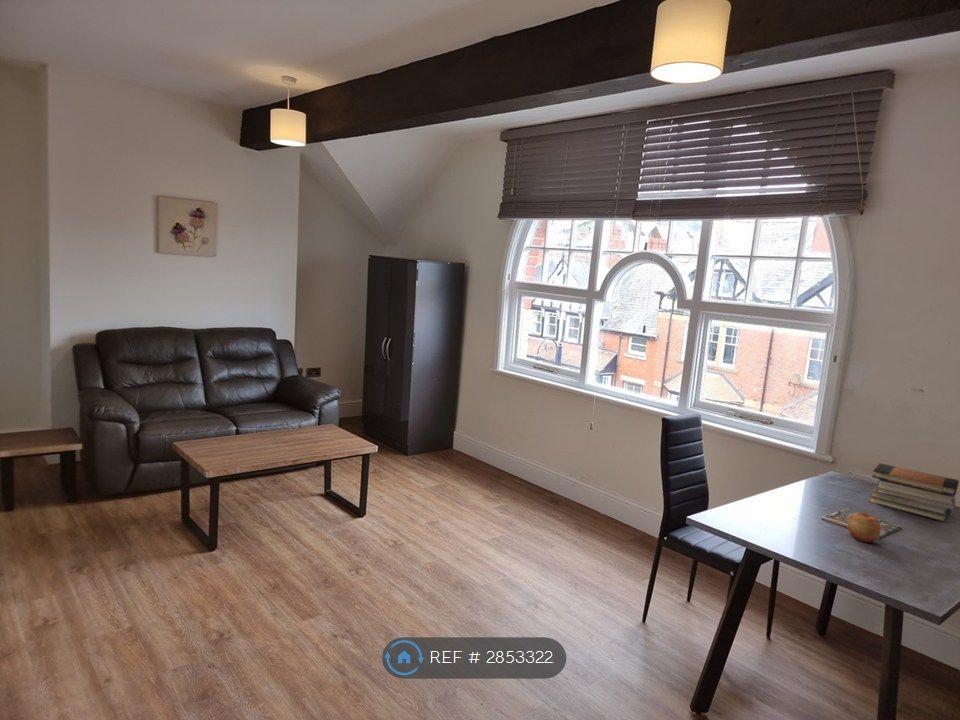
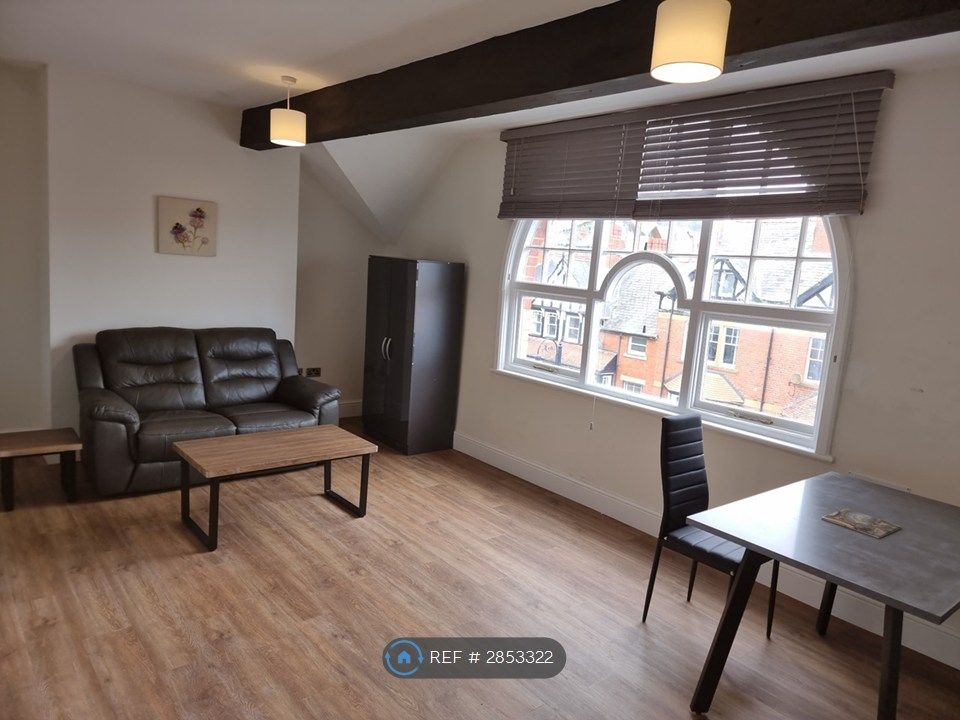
- book stack (913, 491)
- apple (863, 525)
